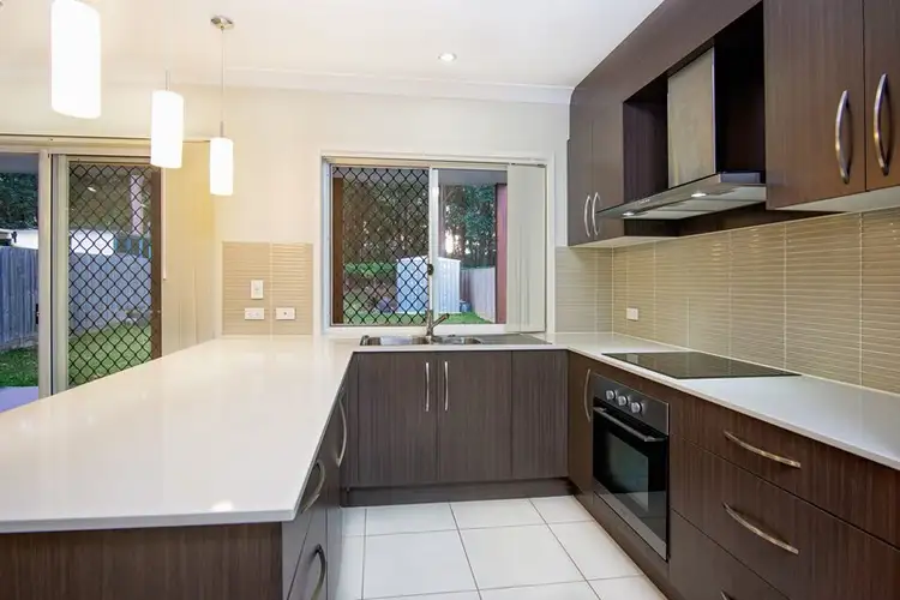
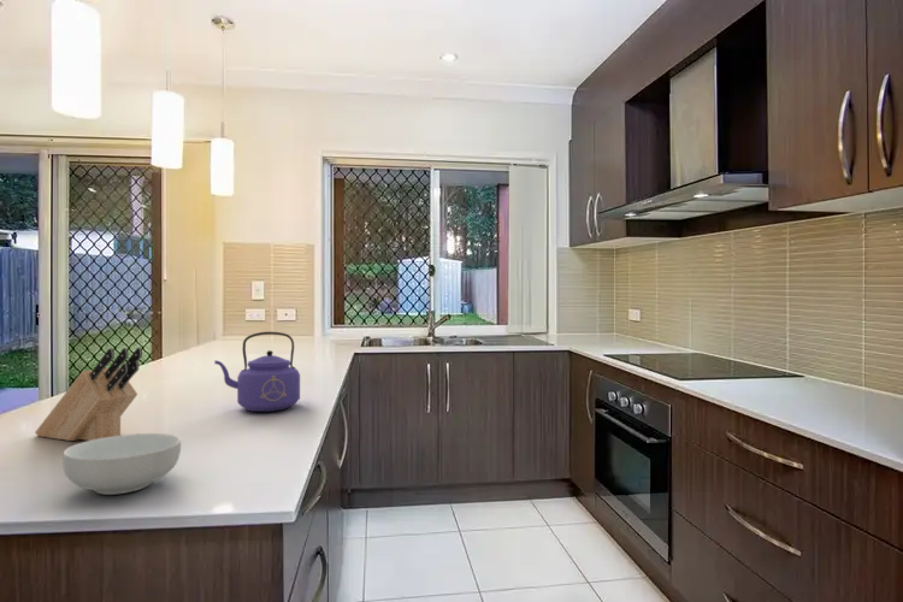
+ kettle (258, 370)
+ knife block (92, 390)
+ cereal bowl (124, 465)
